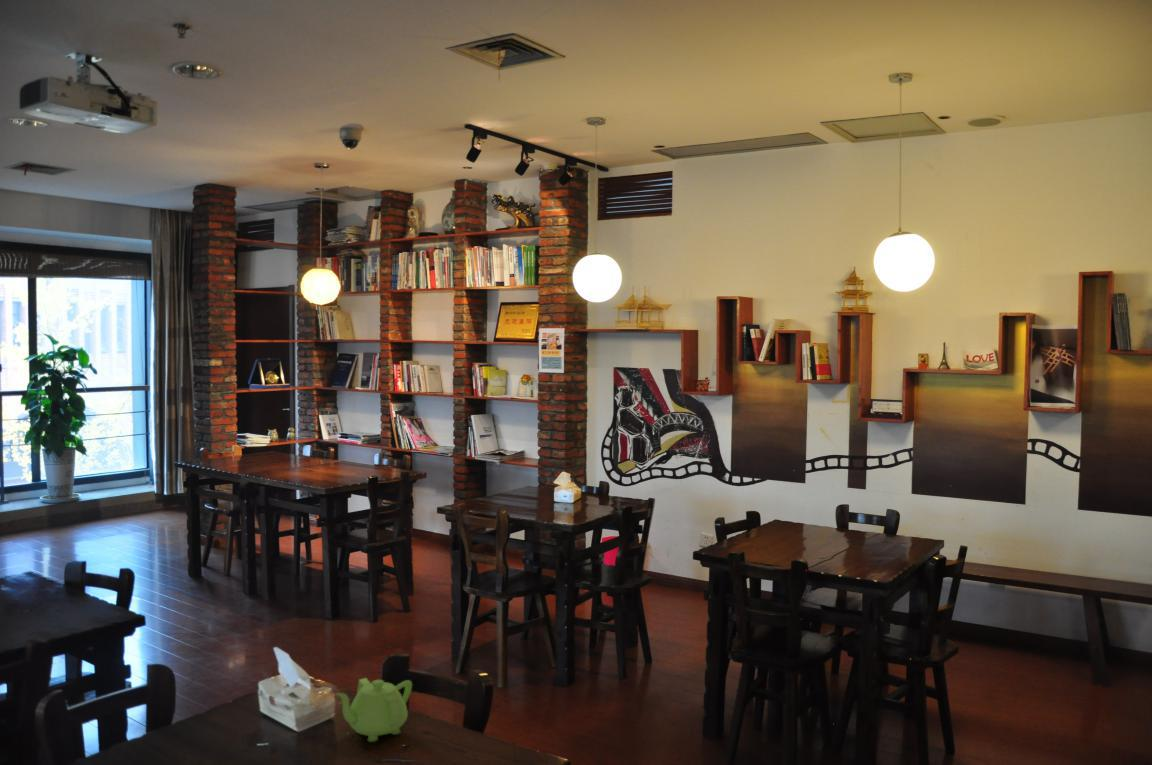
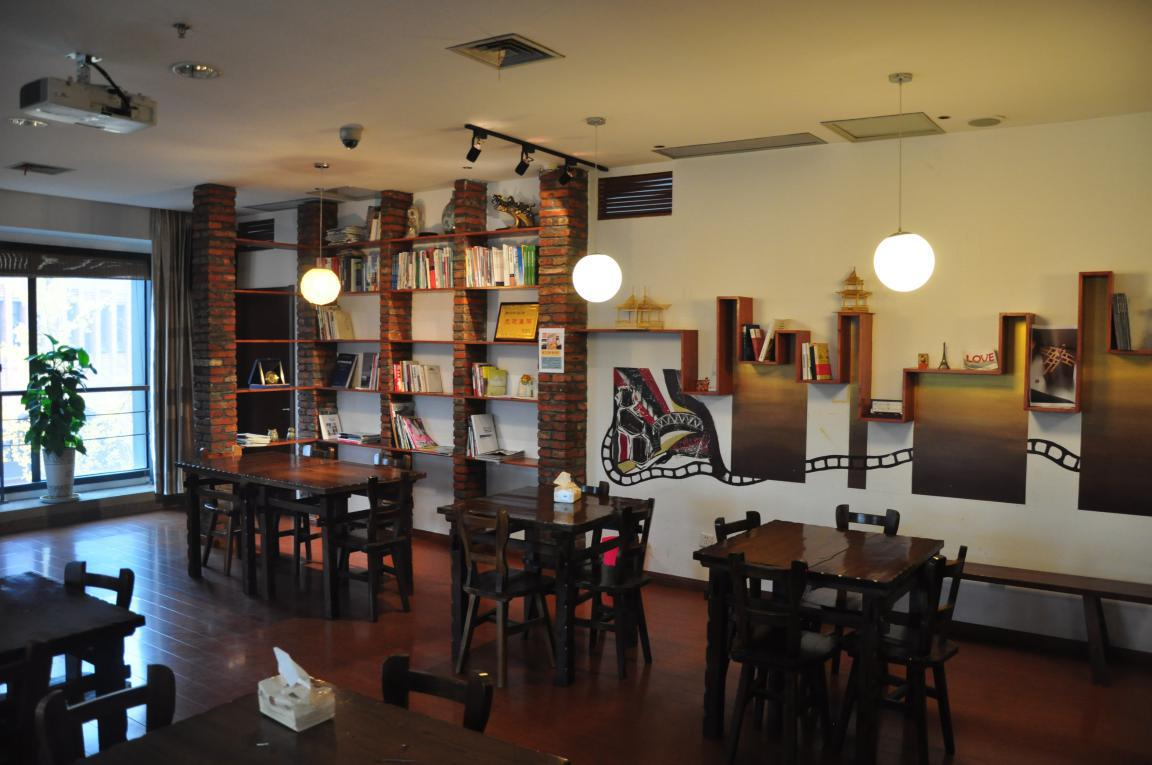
- teapot (375, 707)
